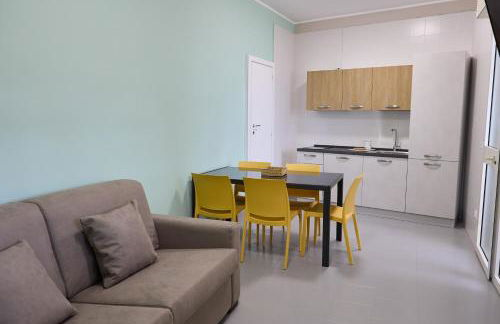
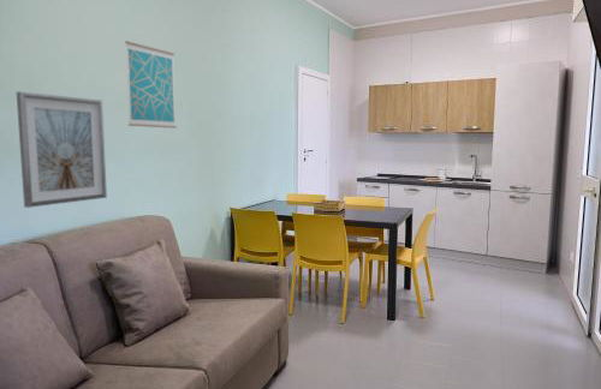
+ picture frame (65, 149)
+ wall art (151, 88)
